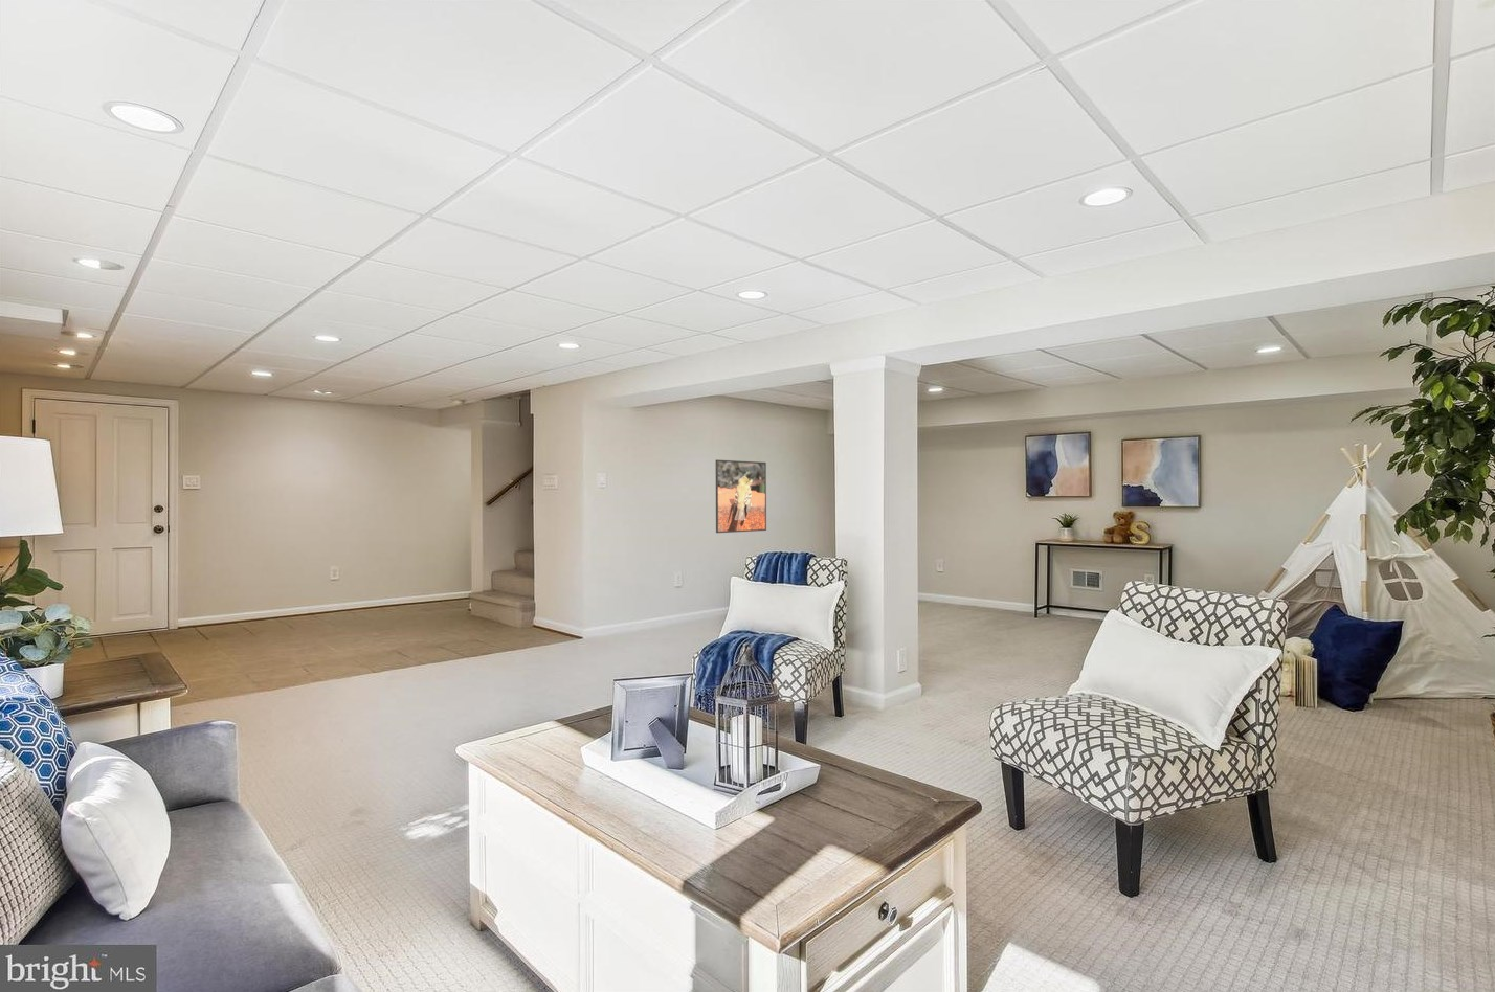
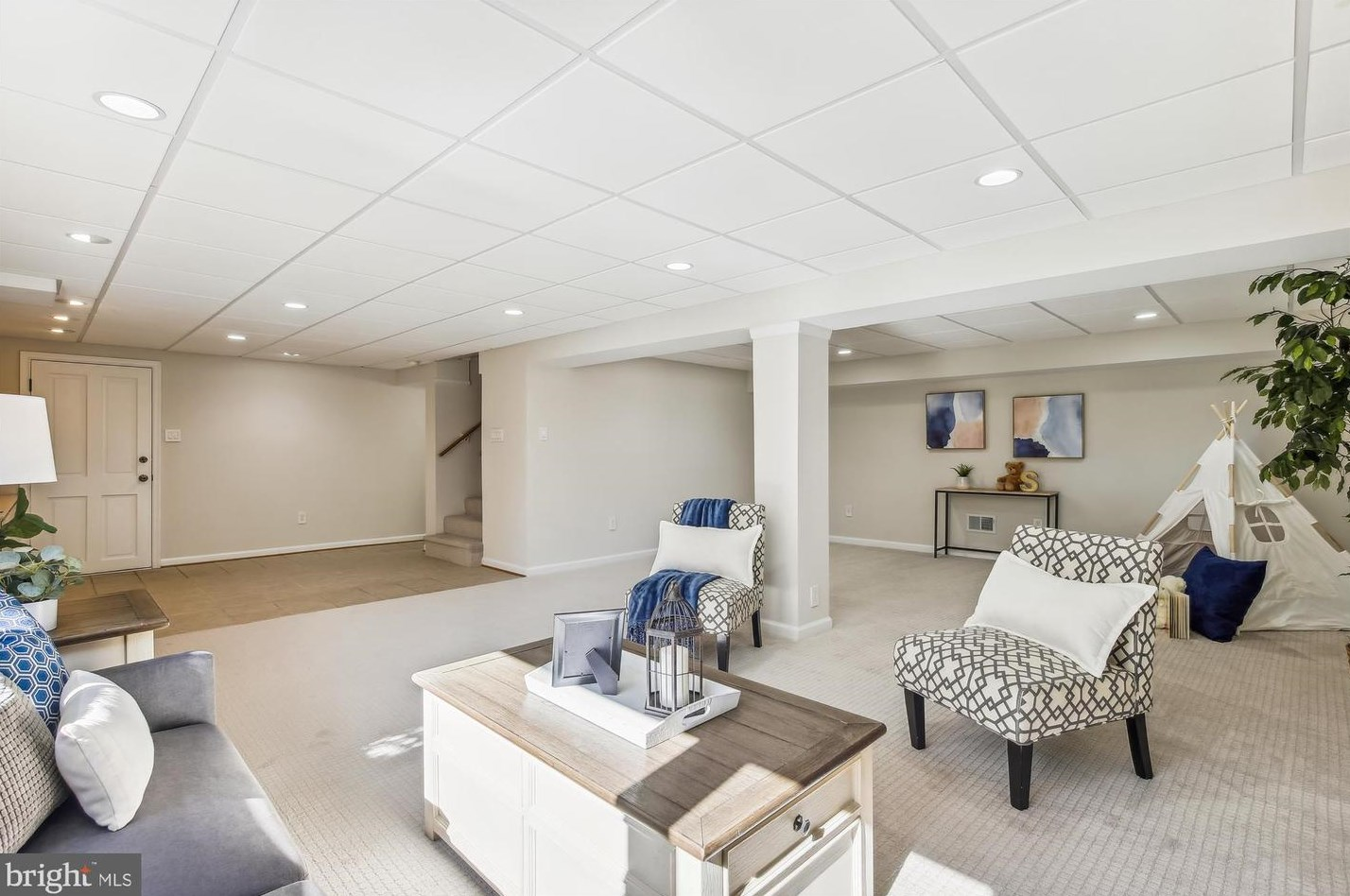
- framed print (741, 496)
